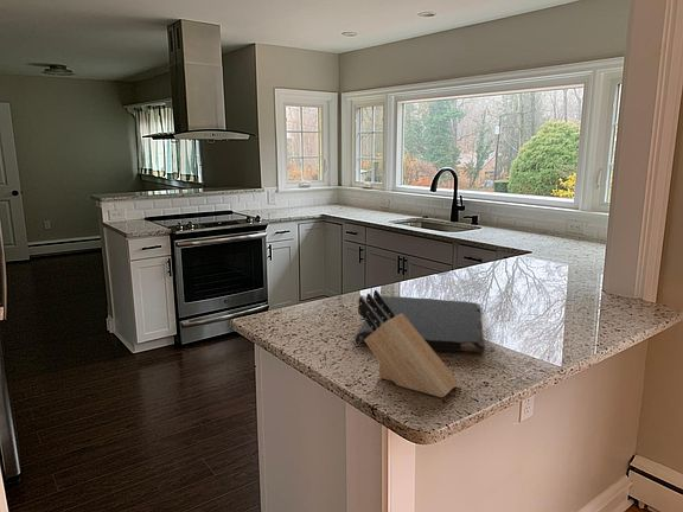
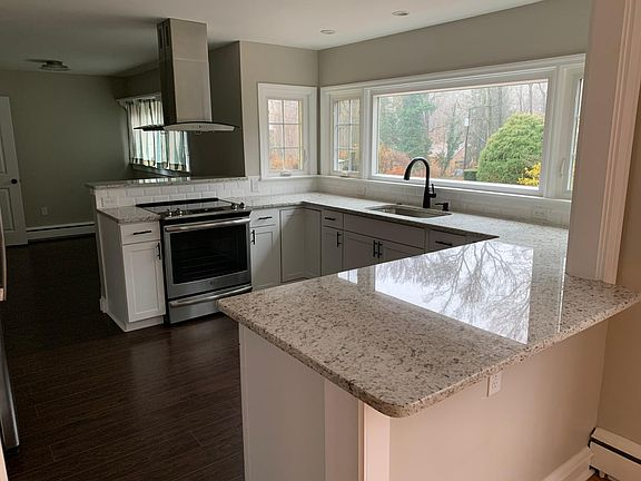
- knife block (404, 339)
- cutting board (423, 319)
